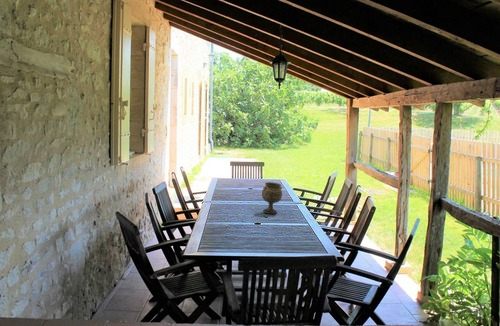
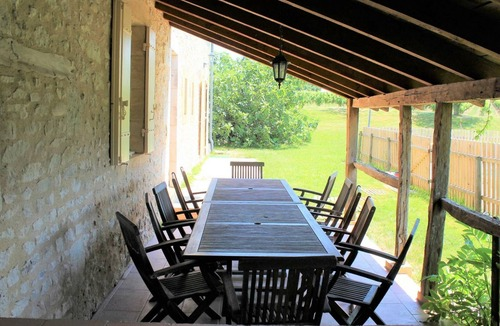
- goblet (271, 198)
